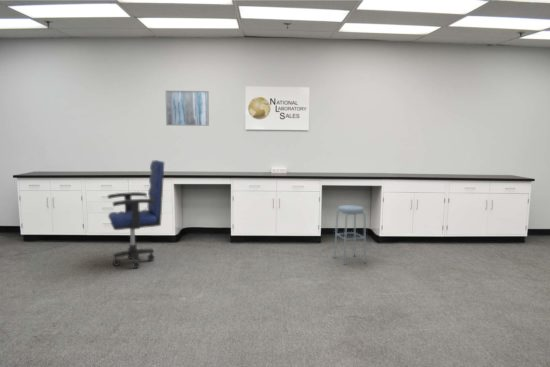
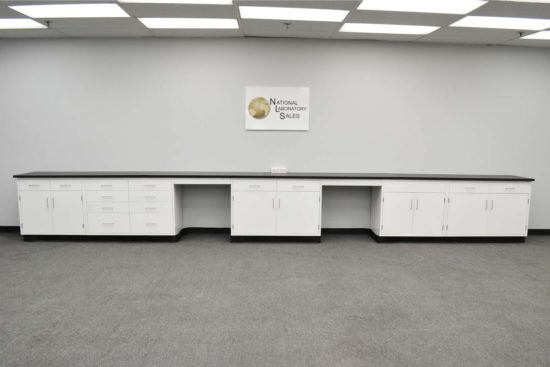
- office chair (136, 212)
- stool (350, 233)
- wall art (187, 108)
